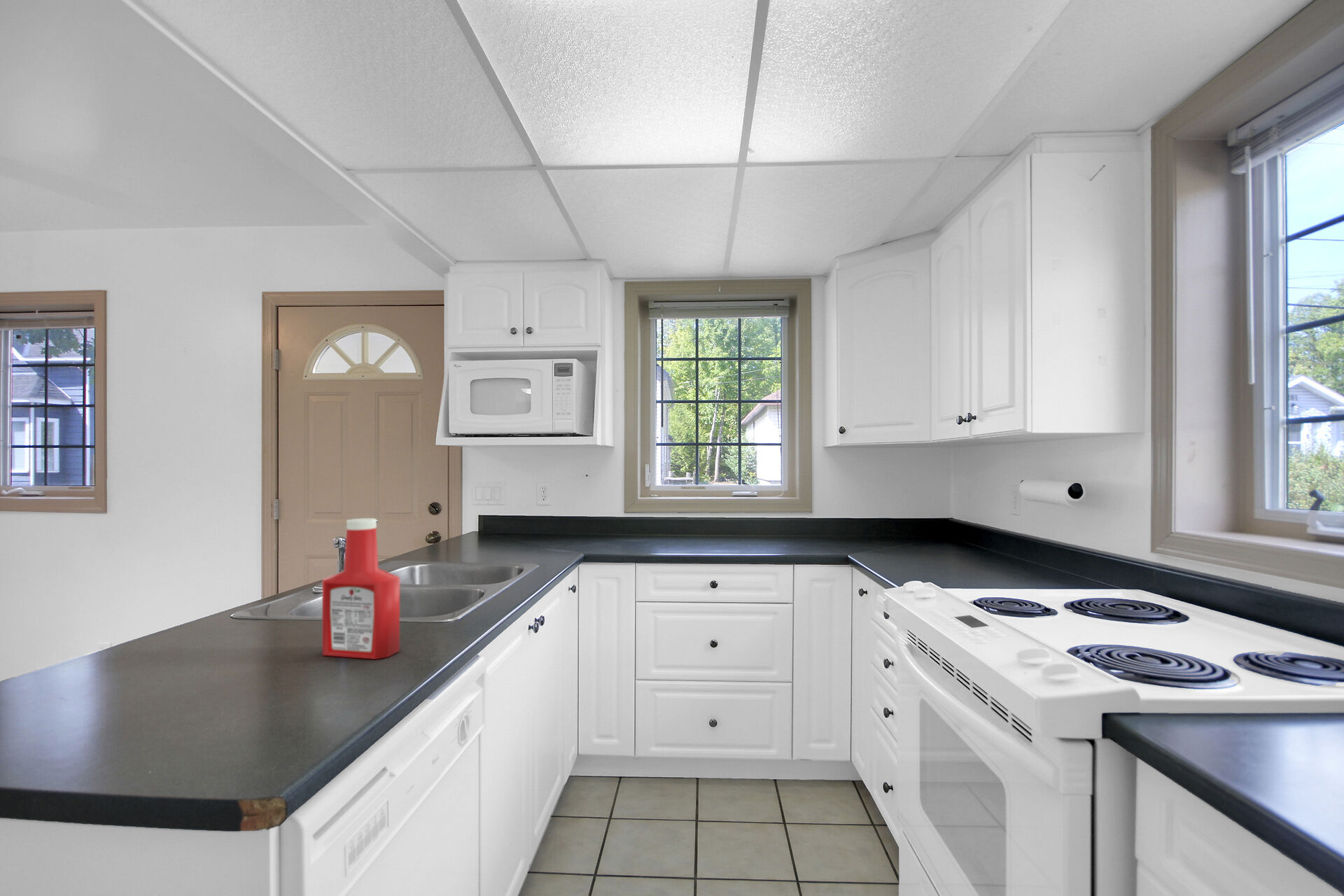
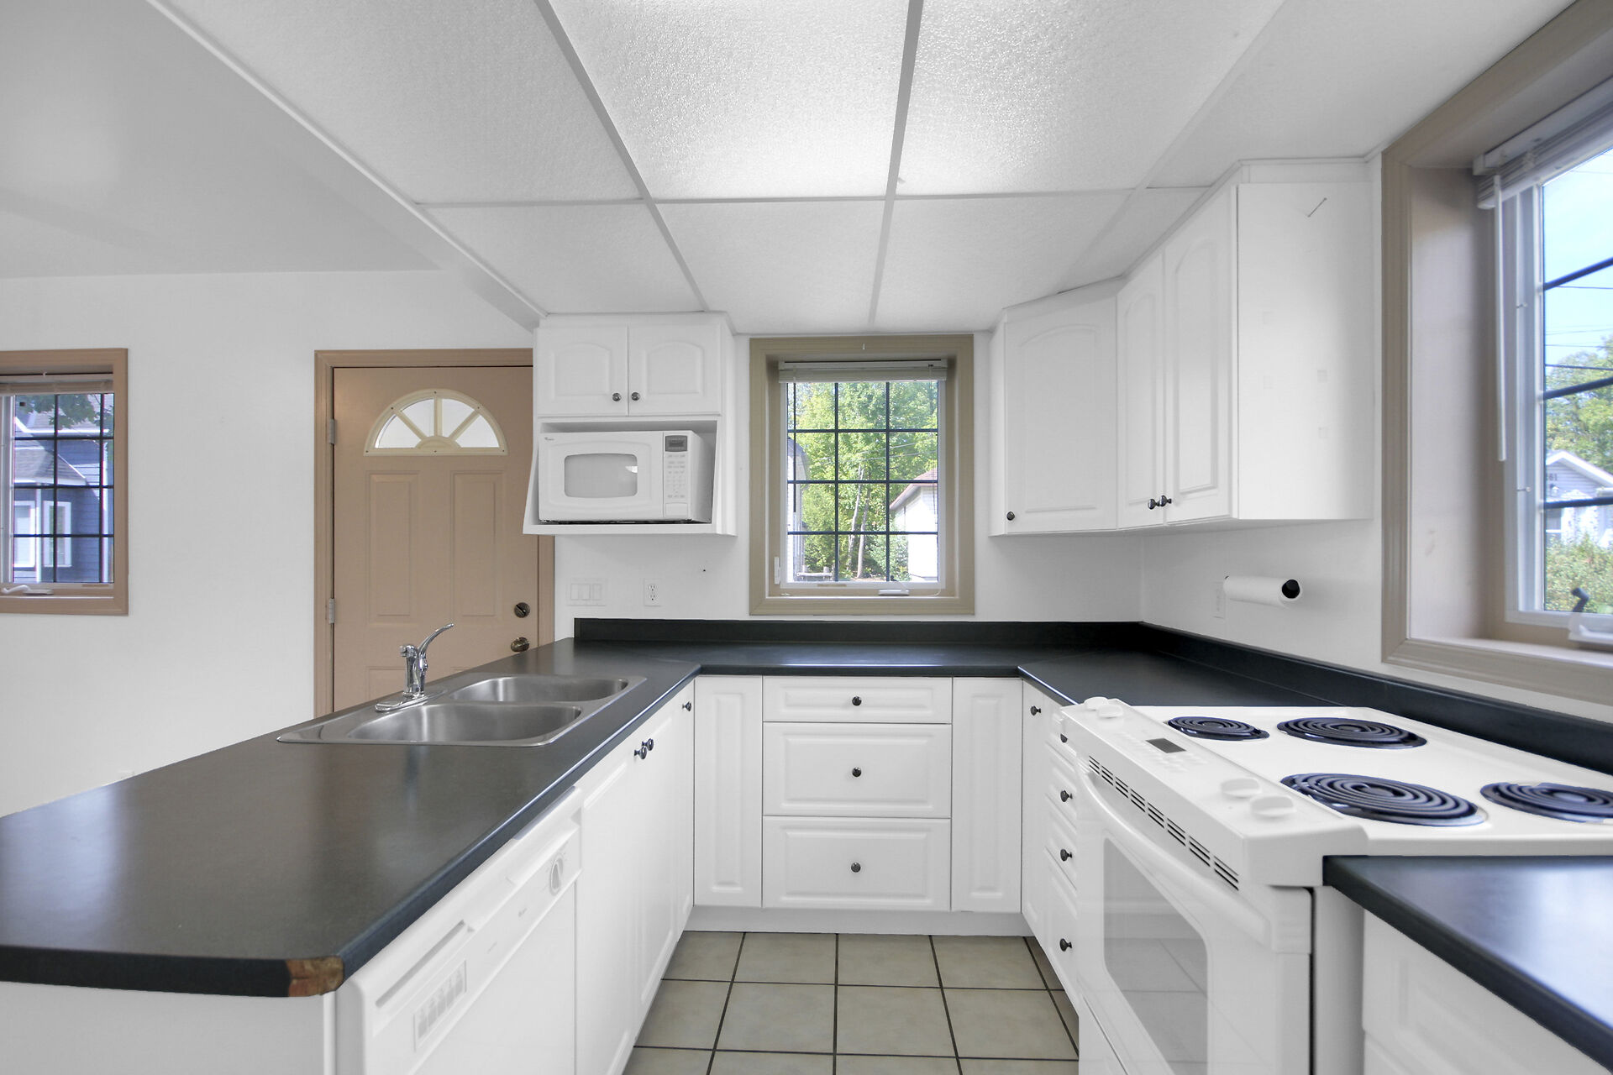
- soap bottle (361, 585)
